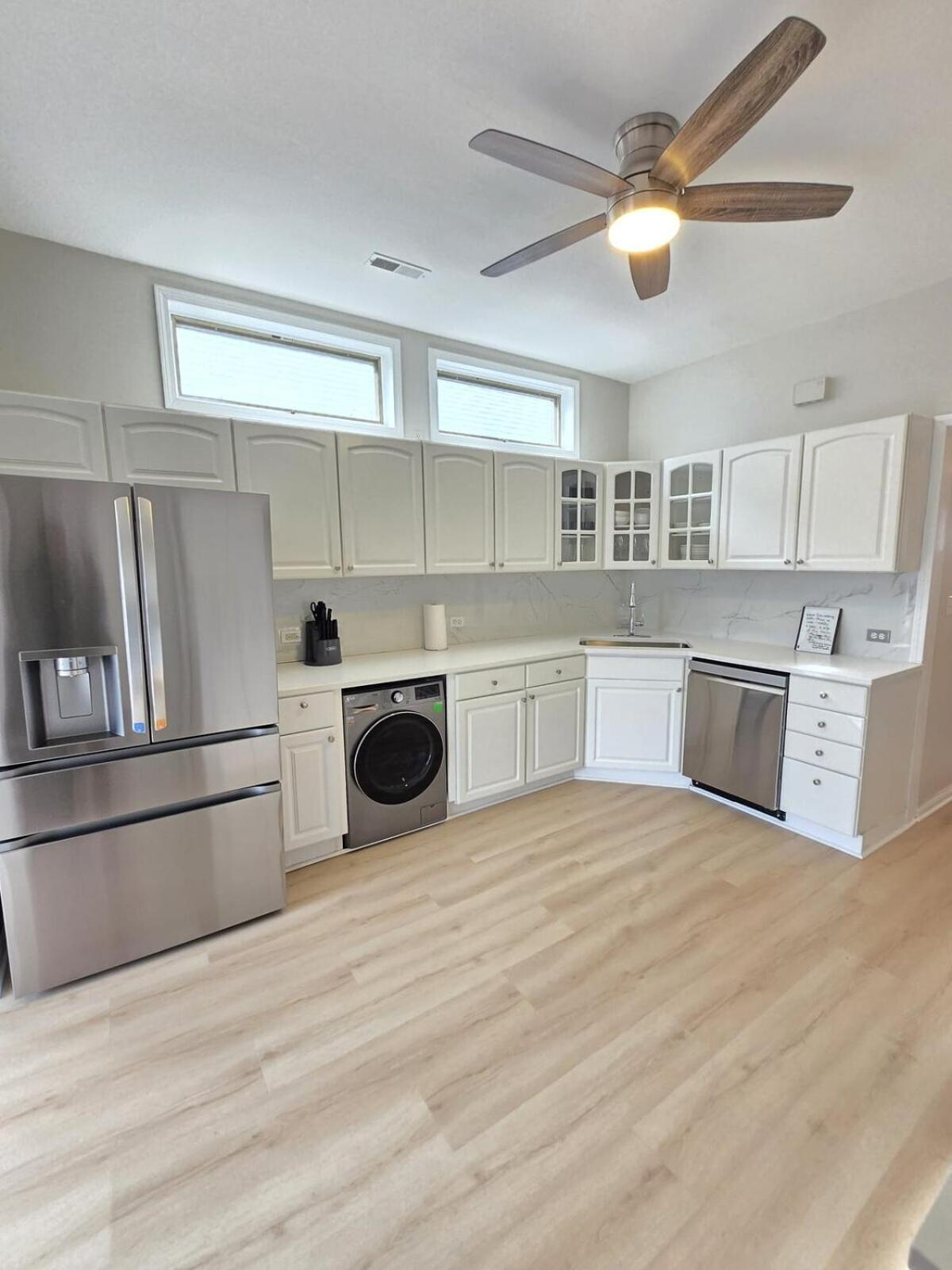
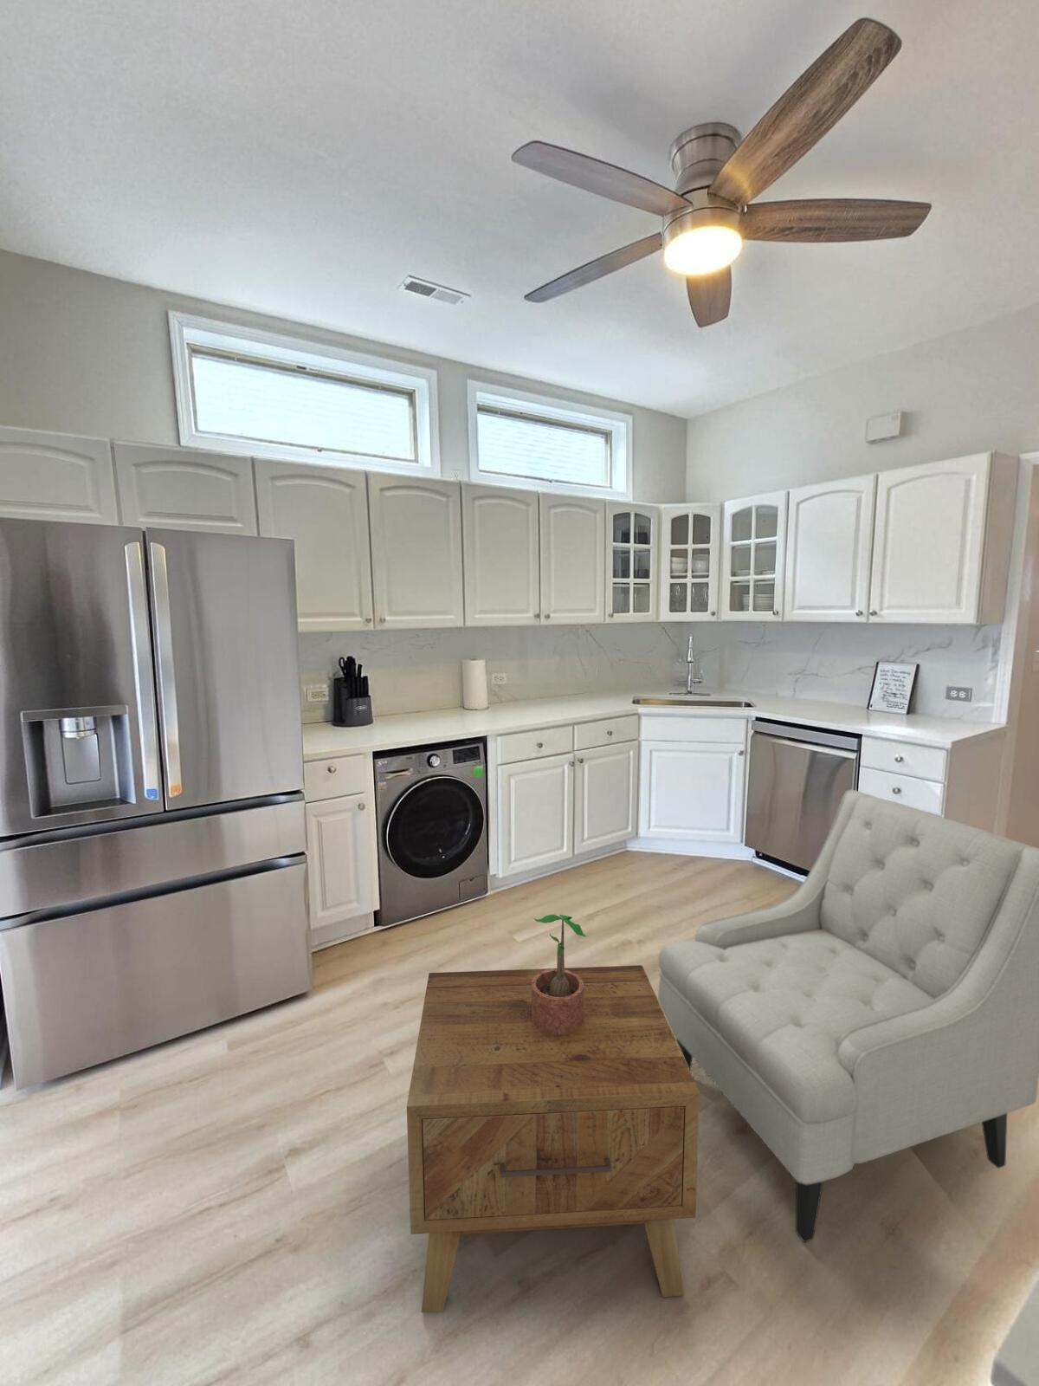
+ chair (829, 977)
+ side table (545, 1121)
+ potted plant (560, 965)
